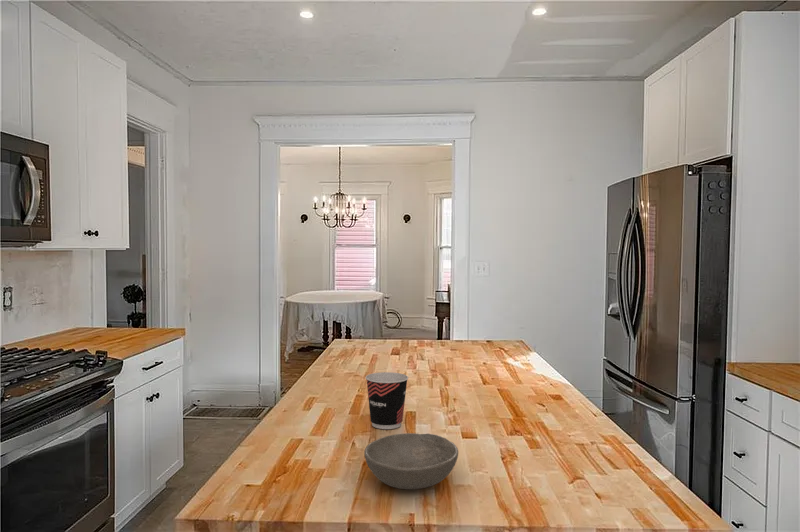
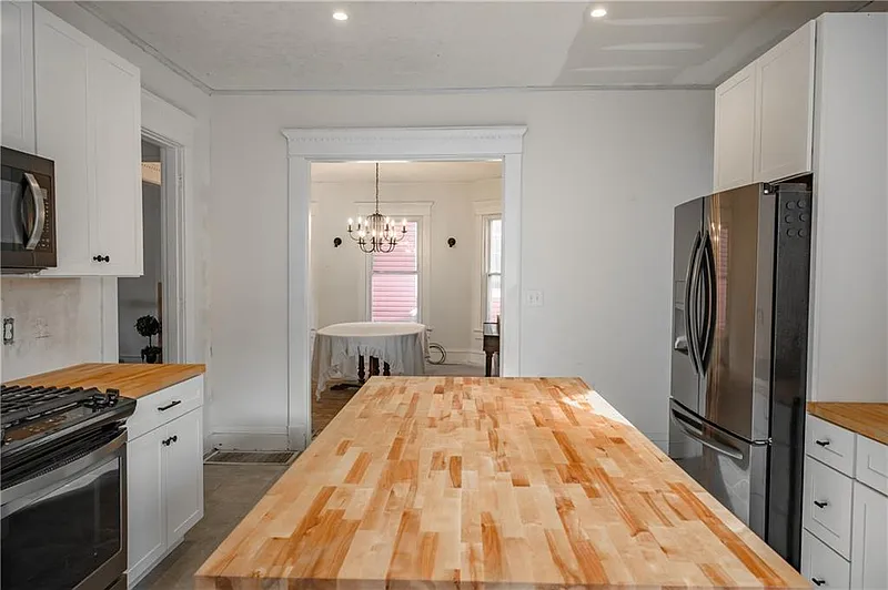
- soup bowl (411, 464)
- cup (386, 400)
